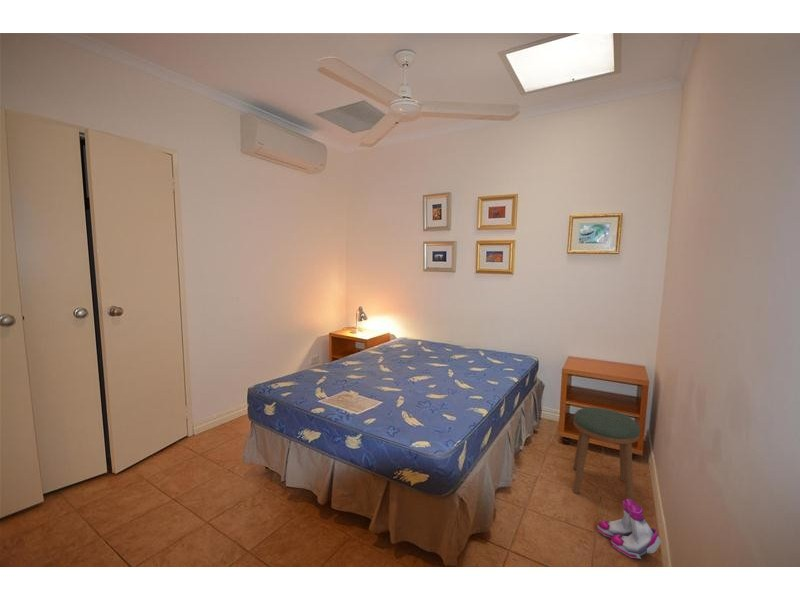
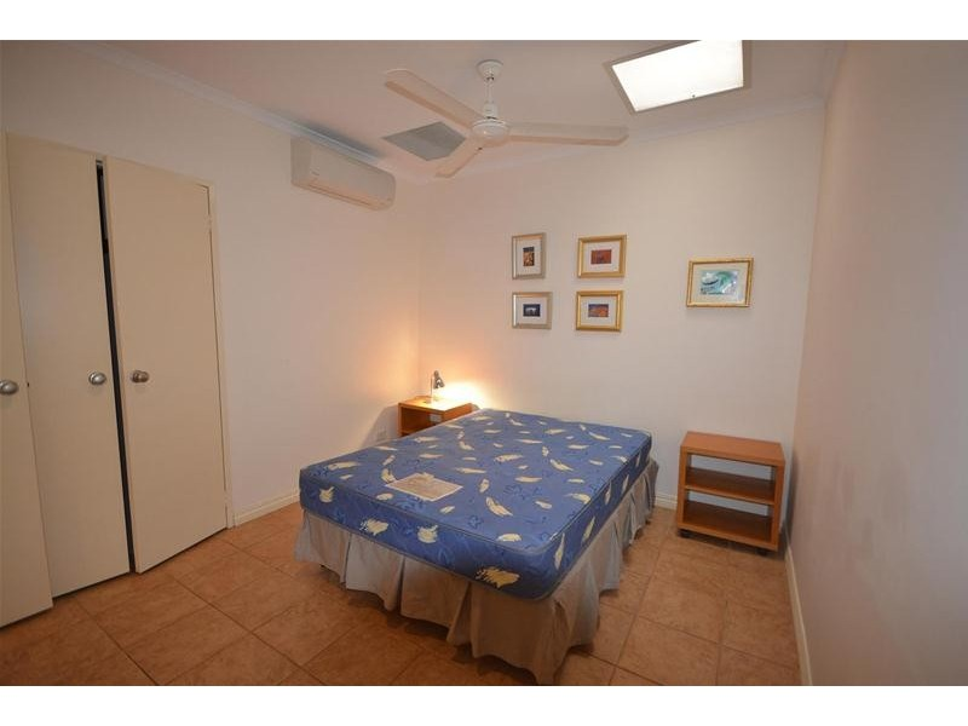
- stool (606, 441)
- boots (628, 522)
